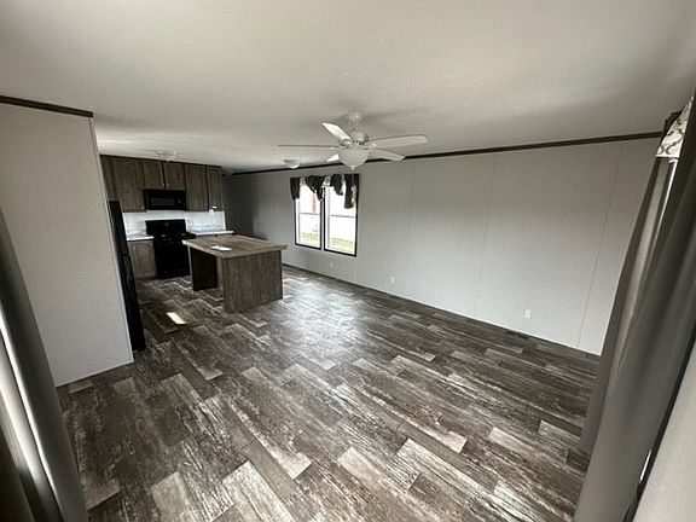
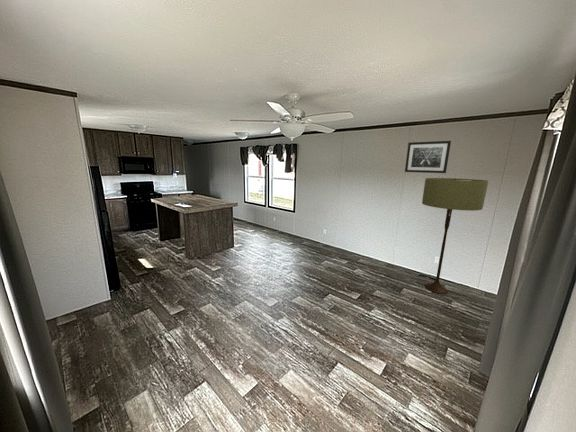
+ wall art (426, 157)
+ floor lamp (445, 236)
